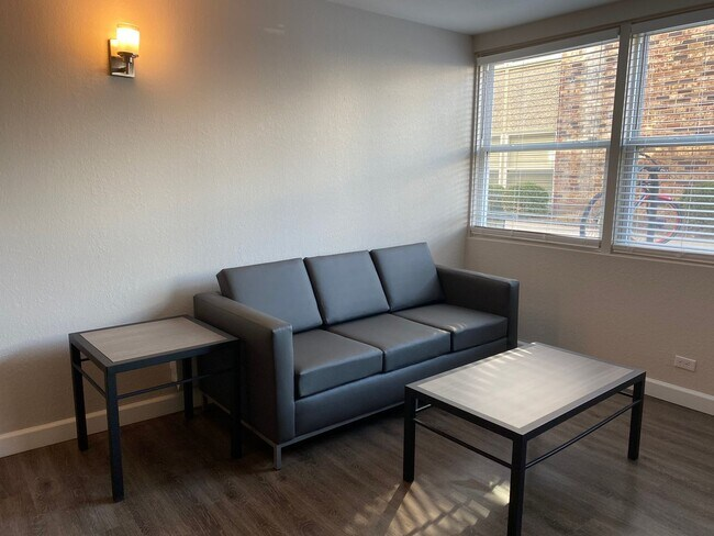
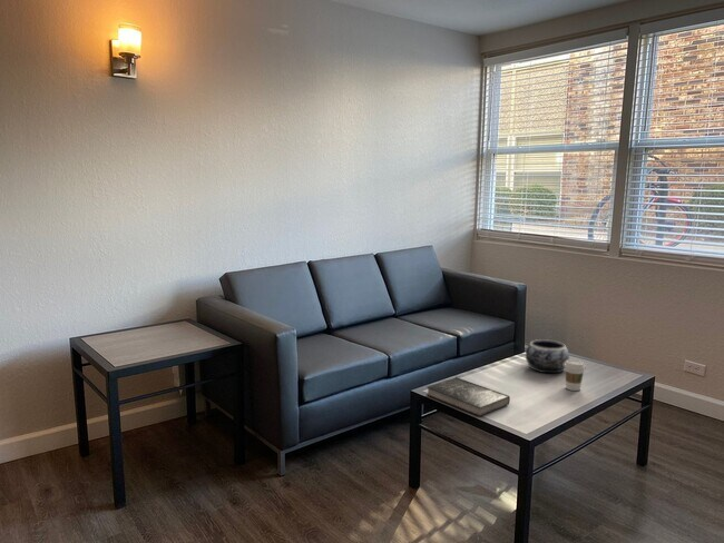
+ coffee cup (574, 375)
+ decorative bowl (547, 356)
+ book (467, 395)
